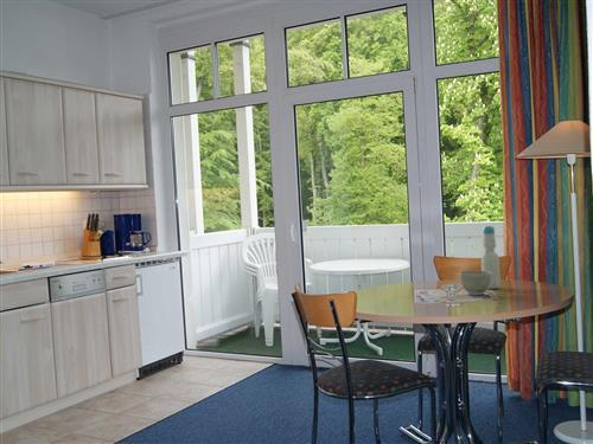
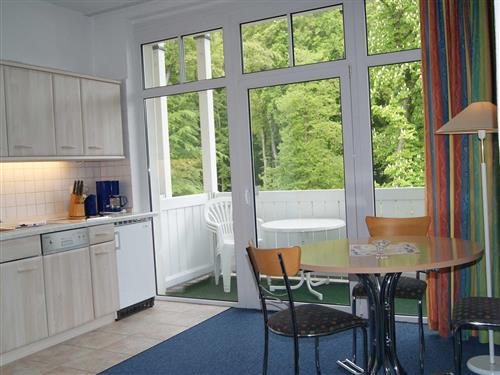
- bottle (490, 256)
- bowl (476, 283)
